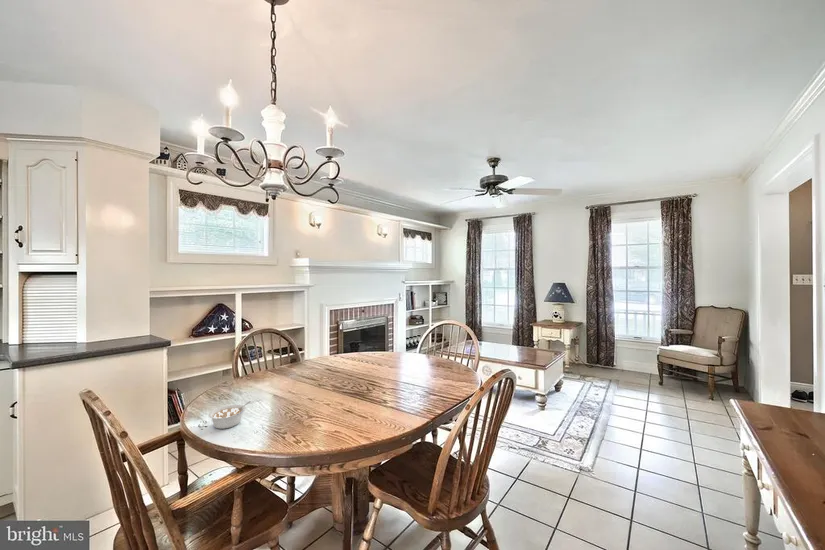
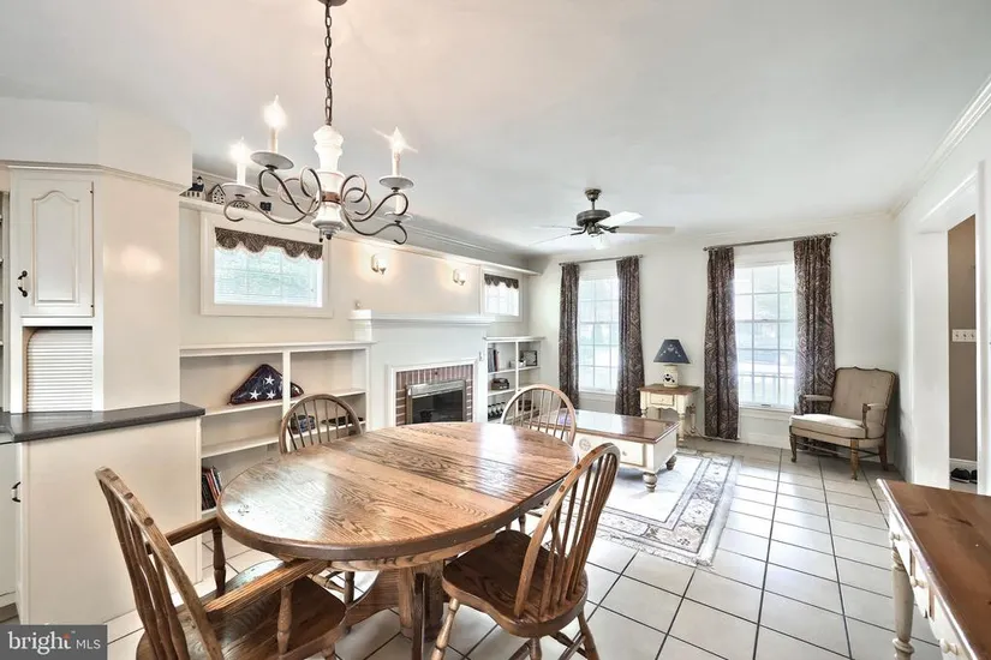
- legume (228, 415)
